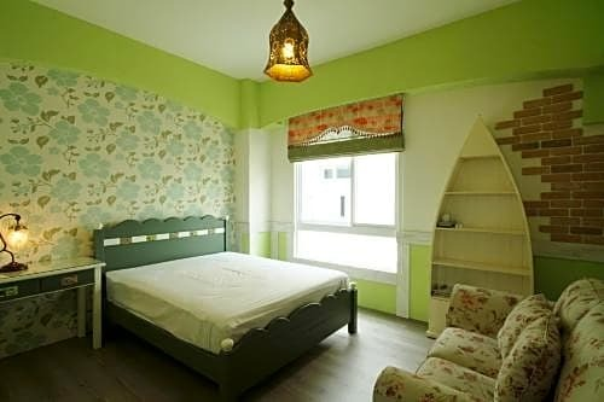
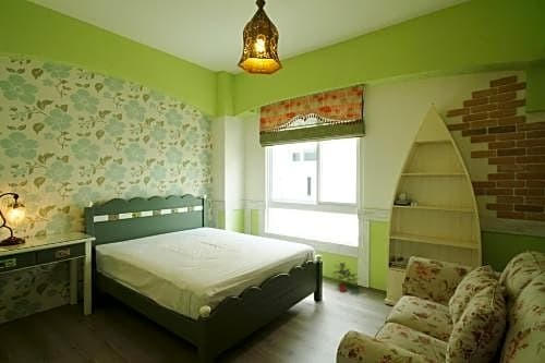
+ potted plant (346, 276)
